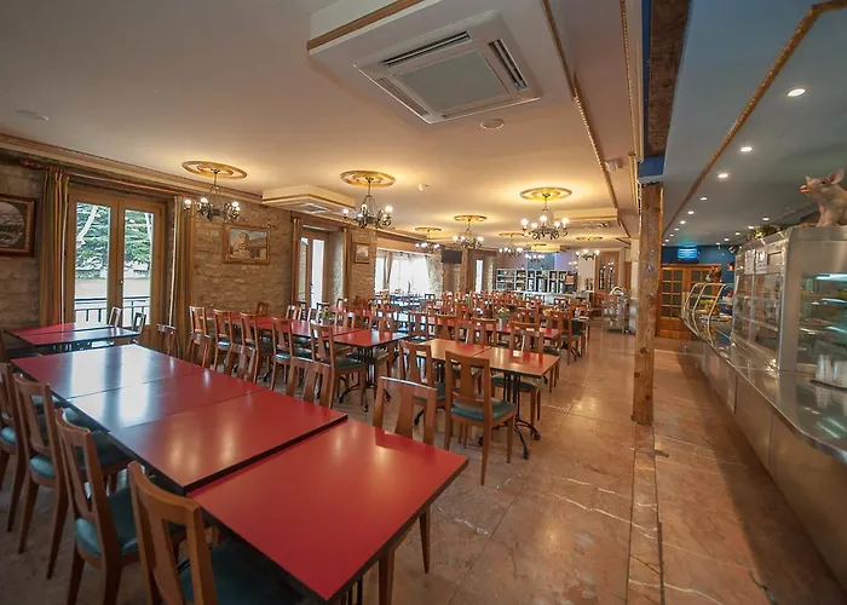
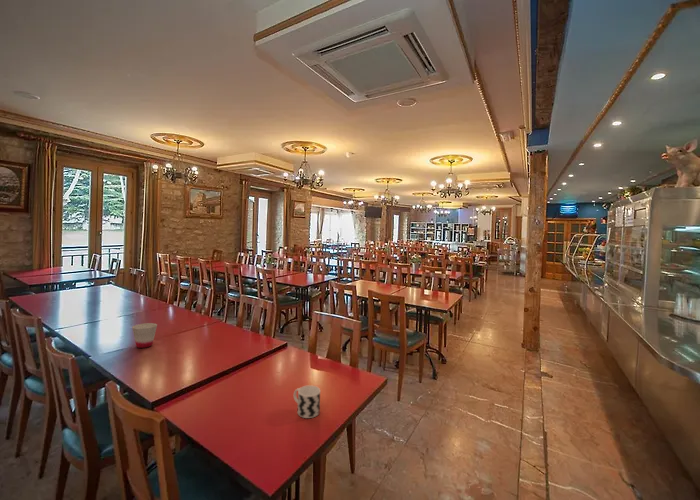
+ cup (305, 400)
+ cup (144, 335)
